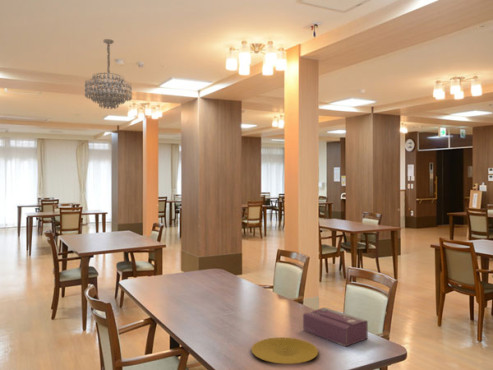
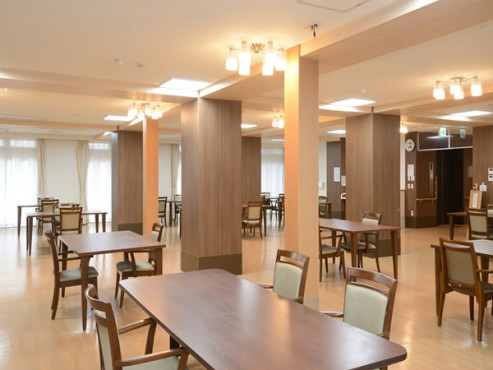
- tissue box (334, 325)
- chandelier (108, 74)
- plate (284, 351)
